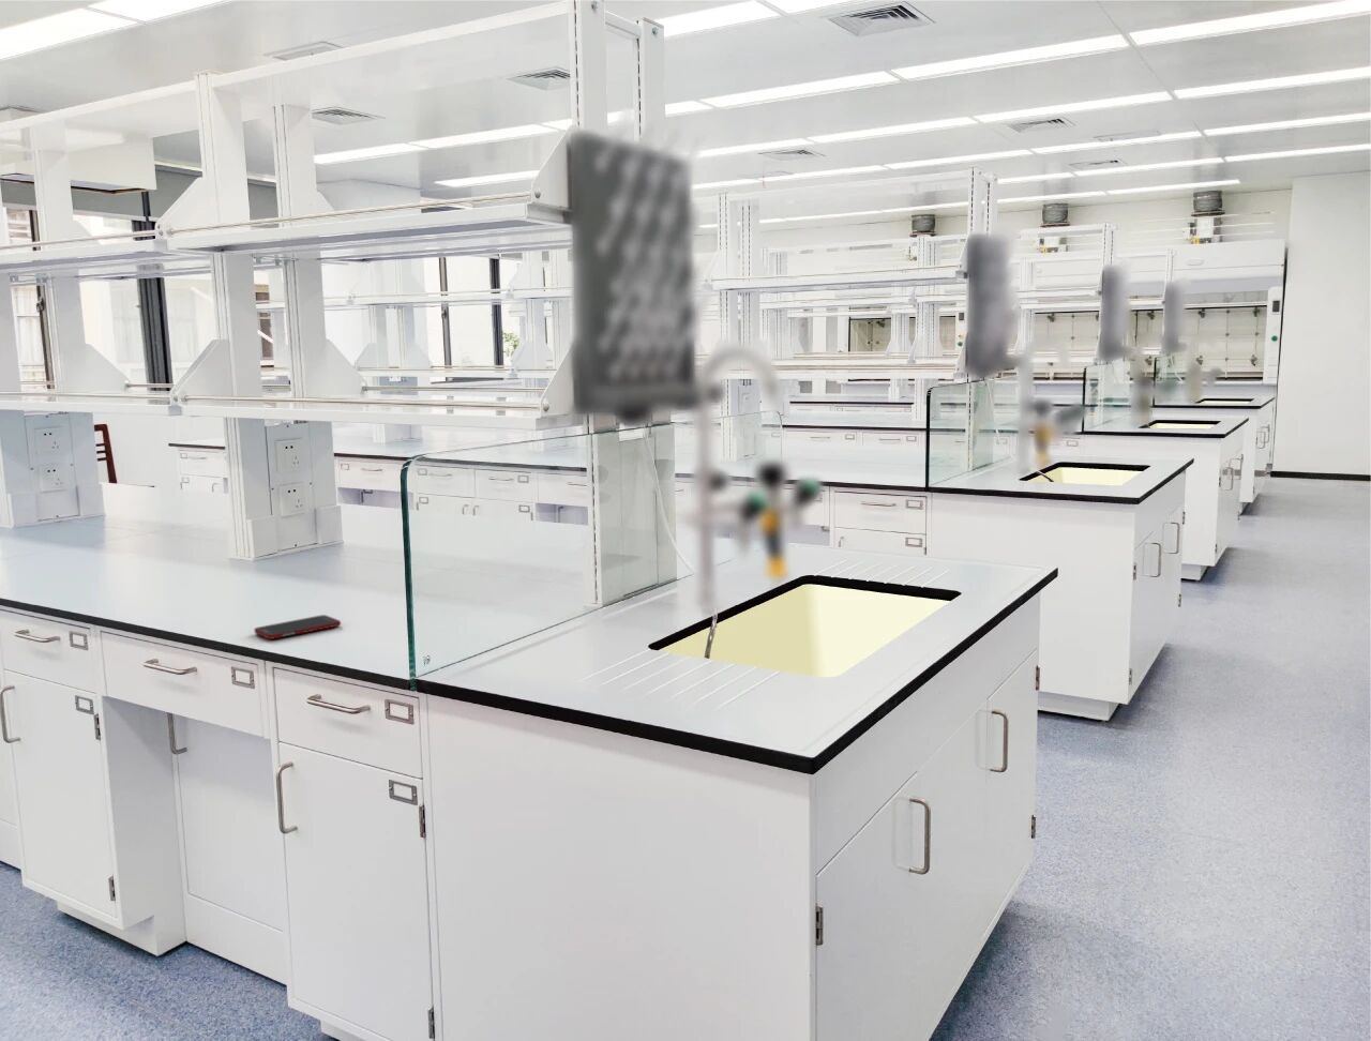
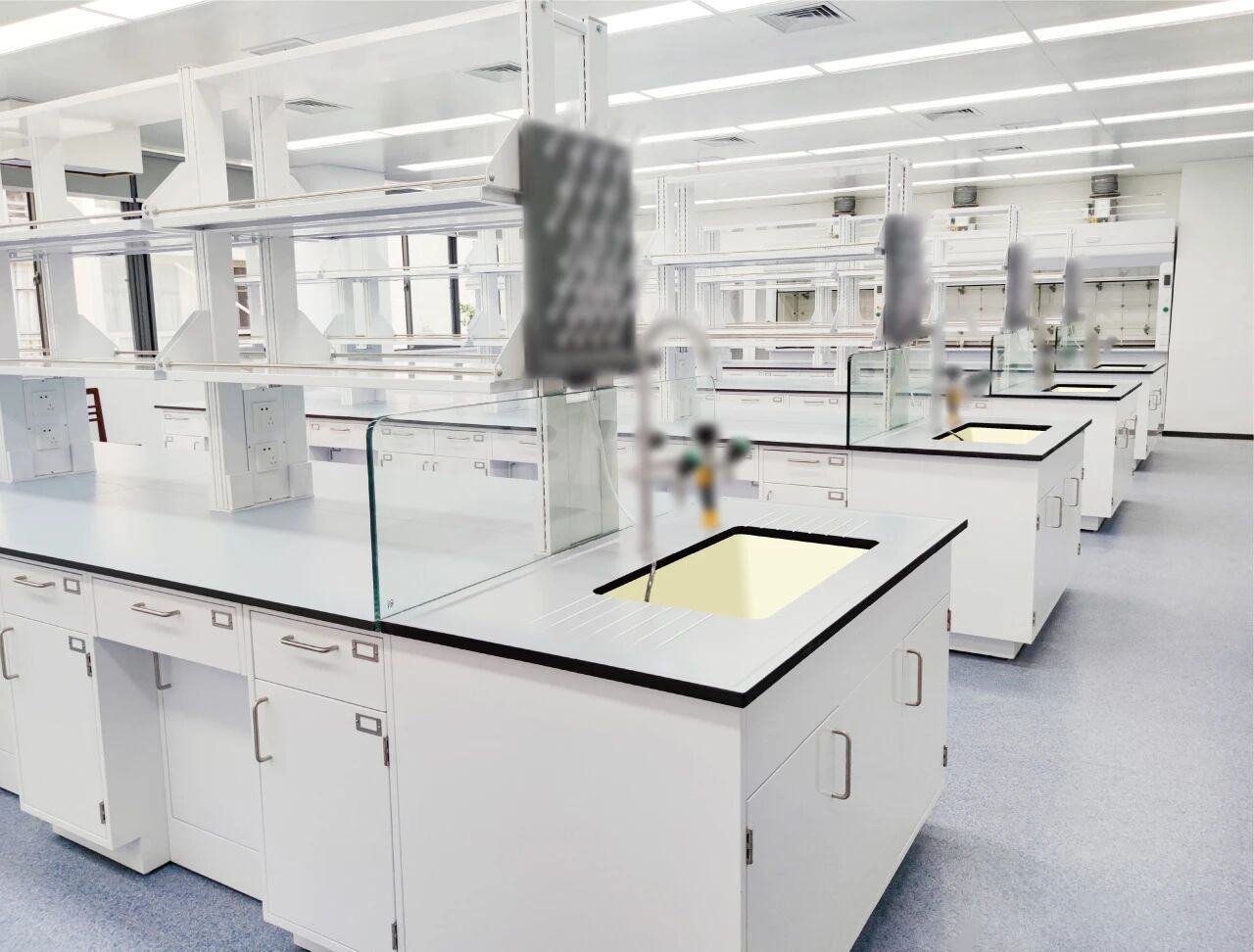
- cell phone (297, 627)
